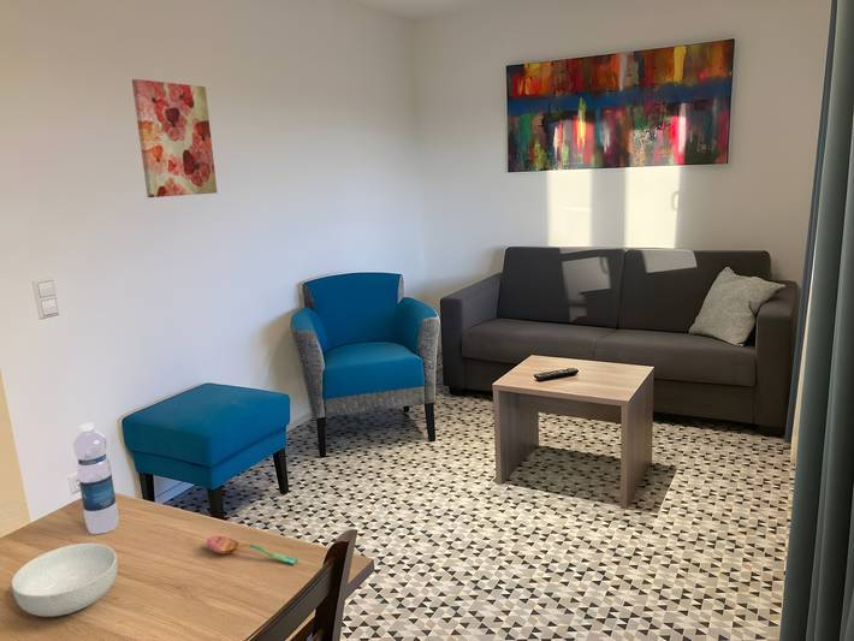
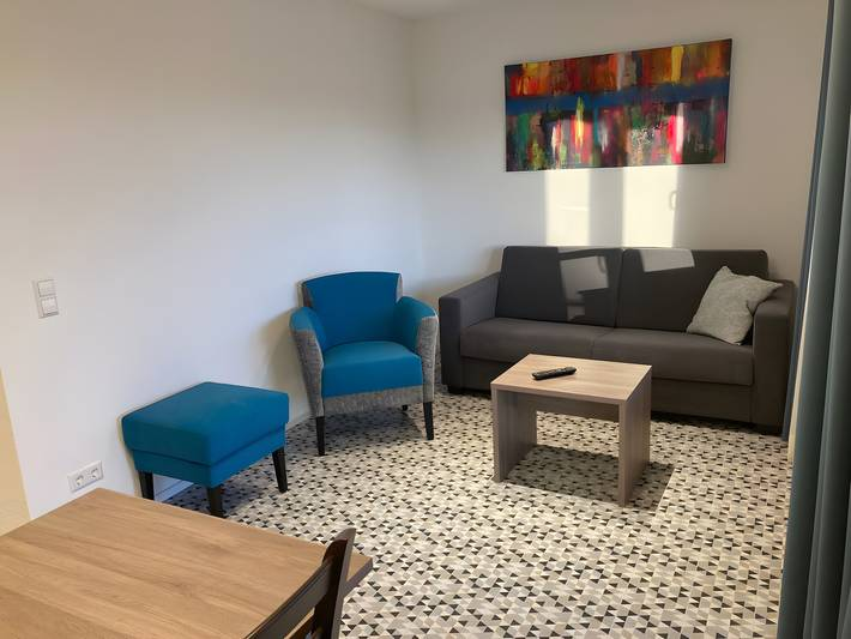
- wall art (177, 140)
- water bottle (95, 477)
- cereal bowl (67, 584)
- soupspoon (251, 547)
